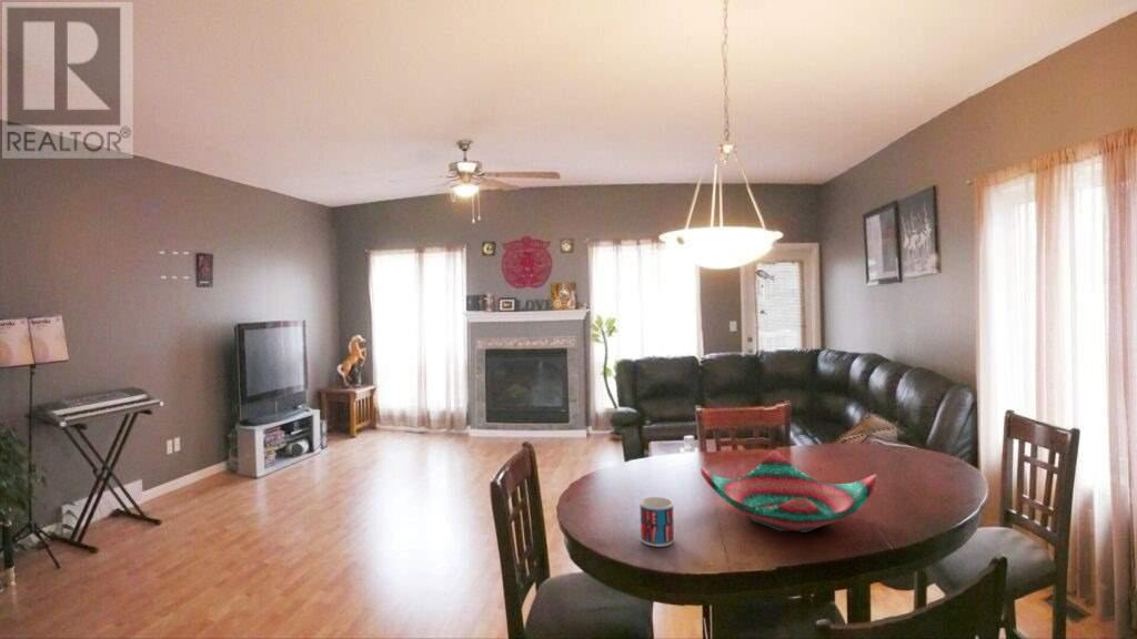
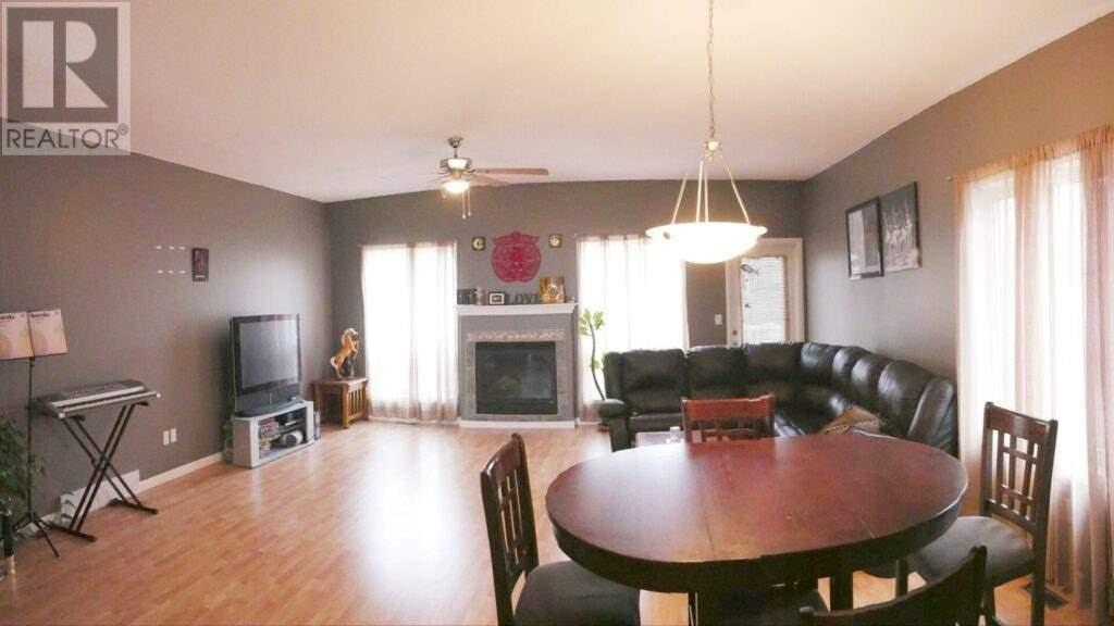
- mug (653, 519)
- decorative bowl (786, 495)
